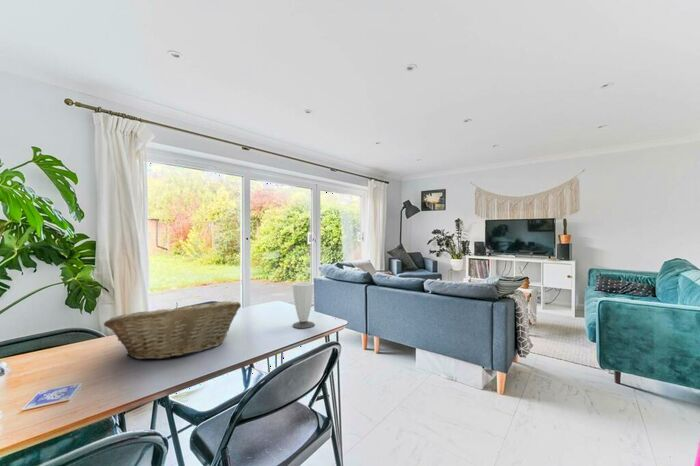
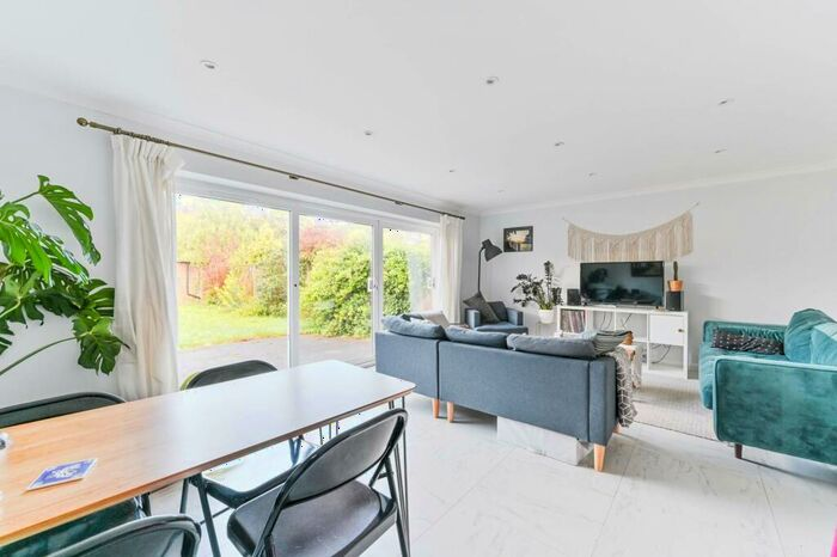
- fruit basket (179, 323)
- cup (303, 304)
